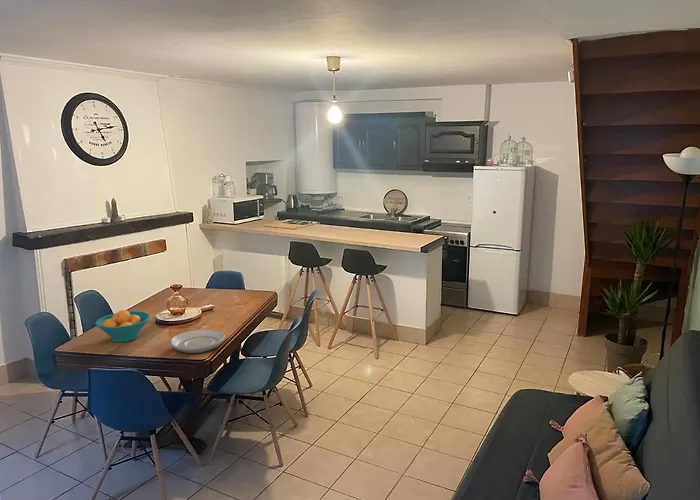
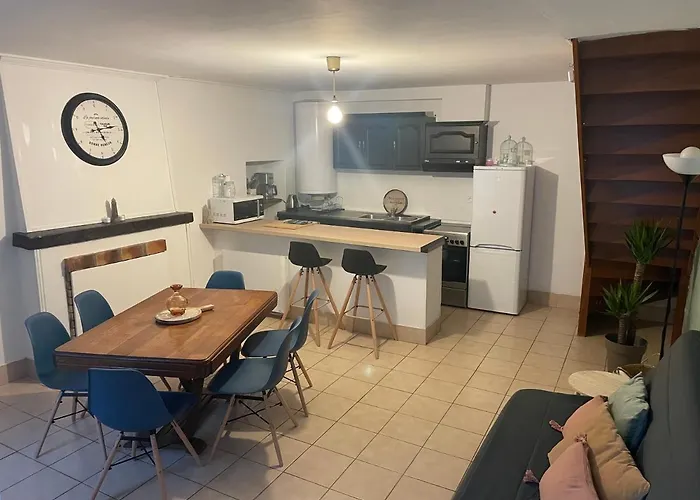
- plate (198, 342)
- fruit bowl (123, 324)
